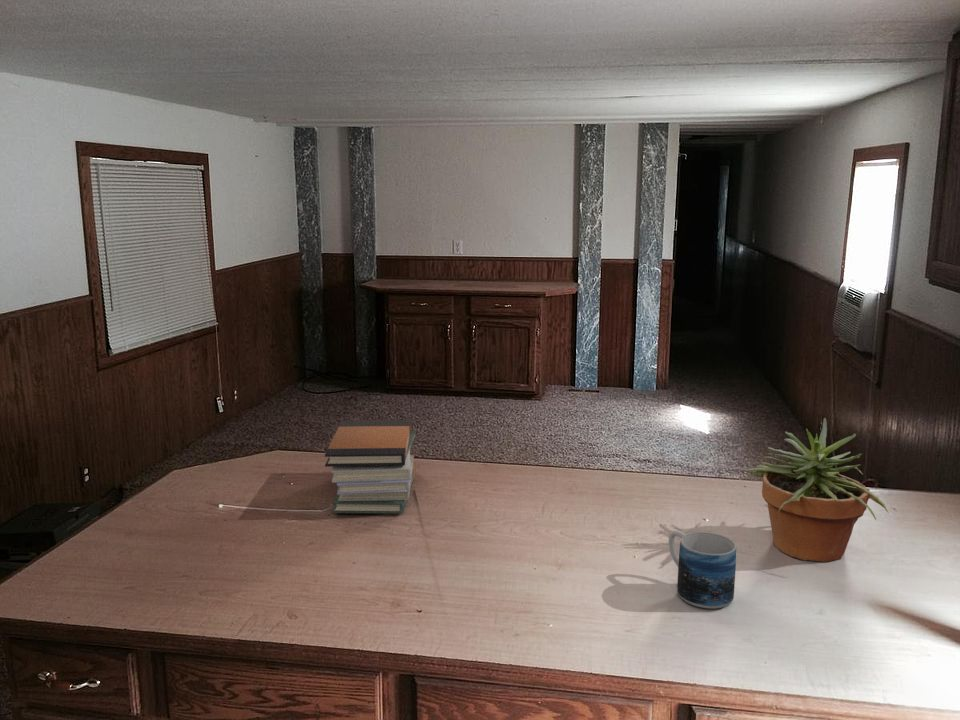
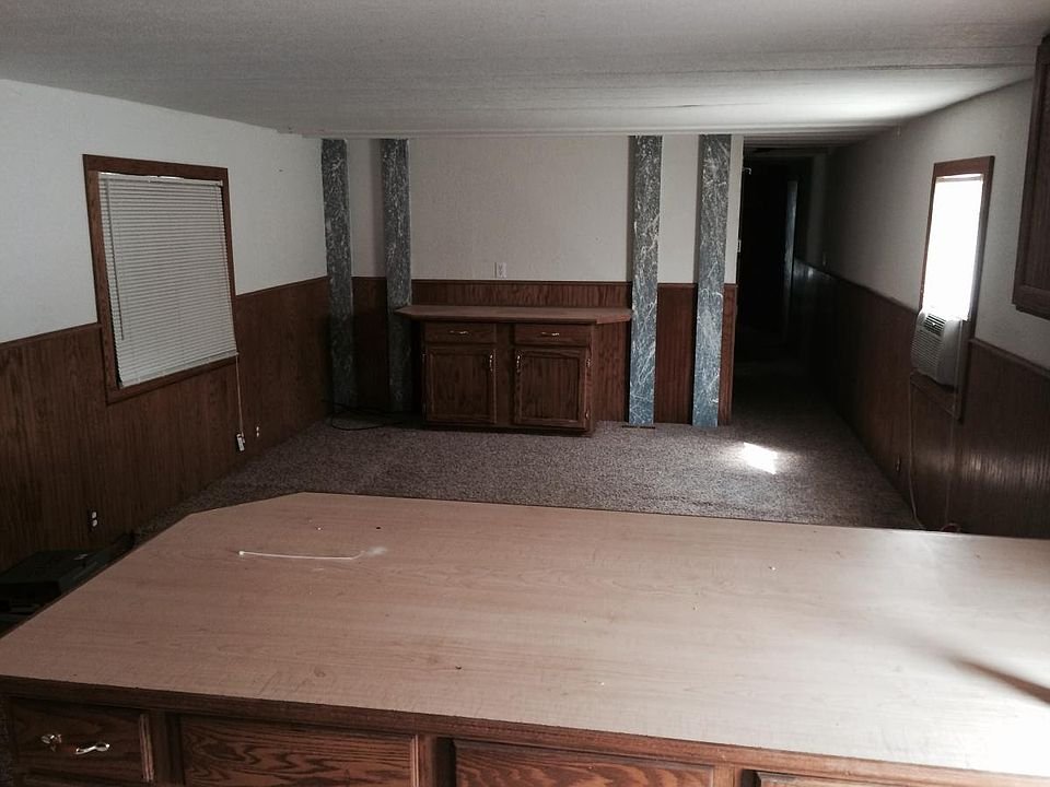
- mug (697, 564)
- potted plant (818, 489)
- book stack (373, 464)
